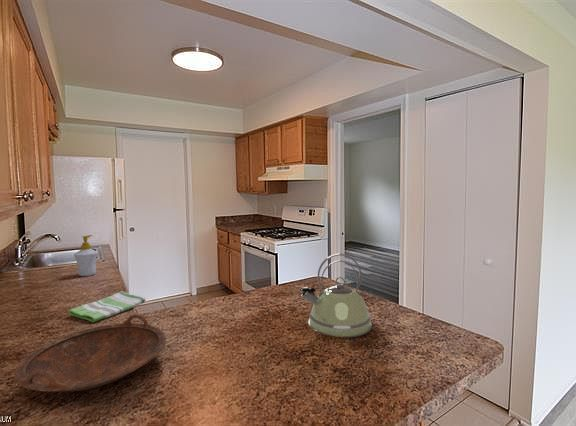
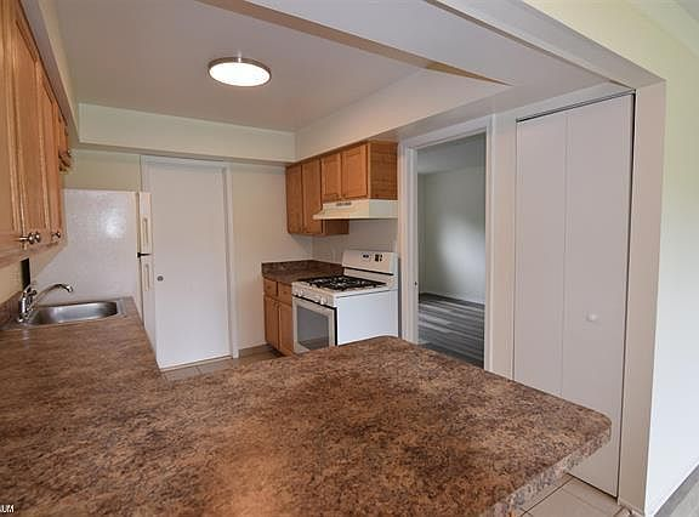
- soap bottle (86, 255)
- dish towel (109, 305)
- kettle (335, 288)
- bowl (98, 355)
